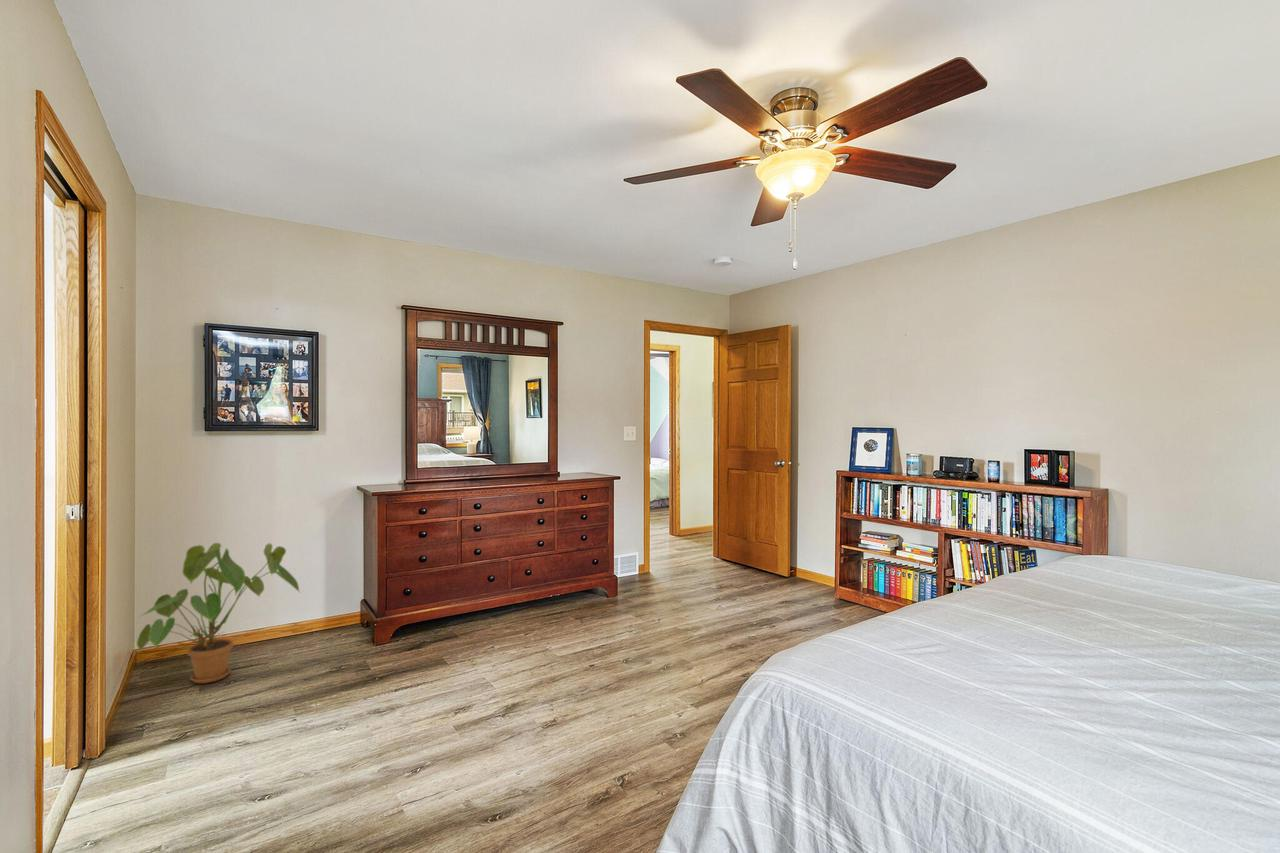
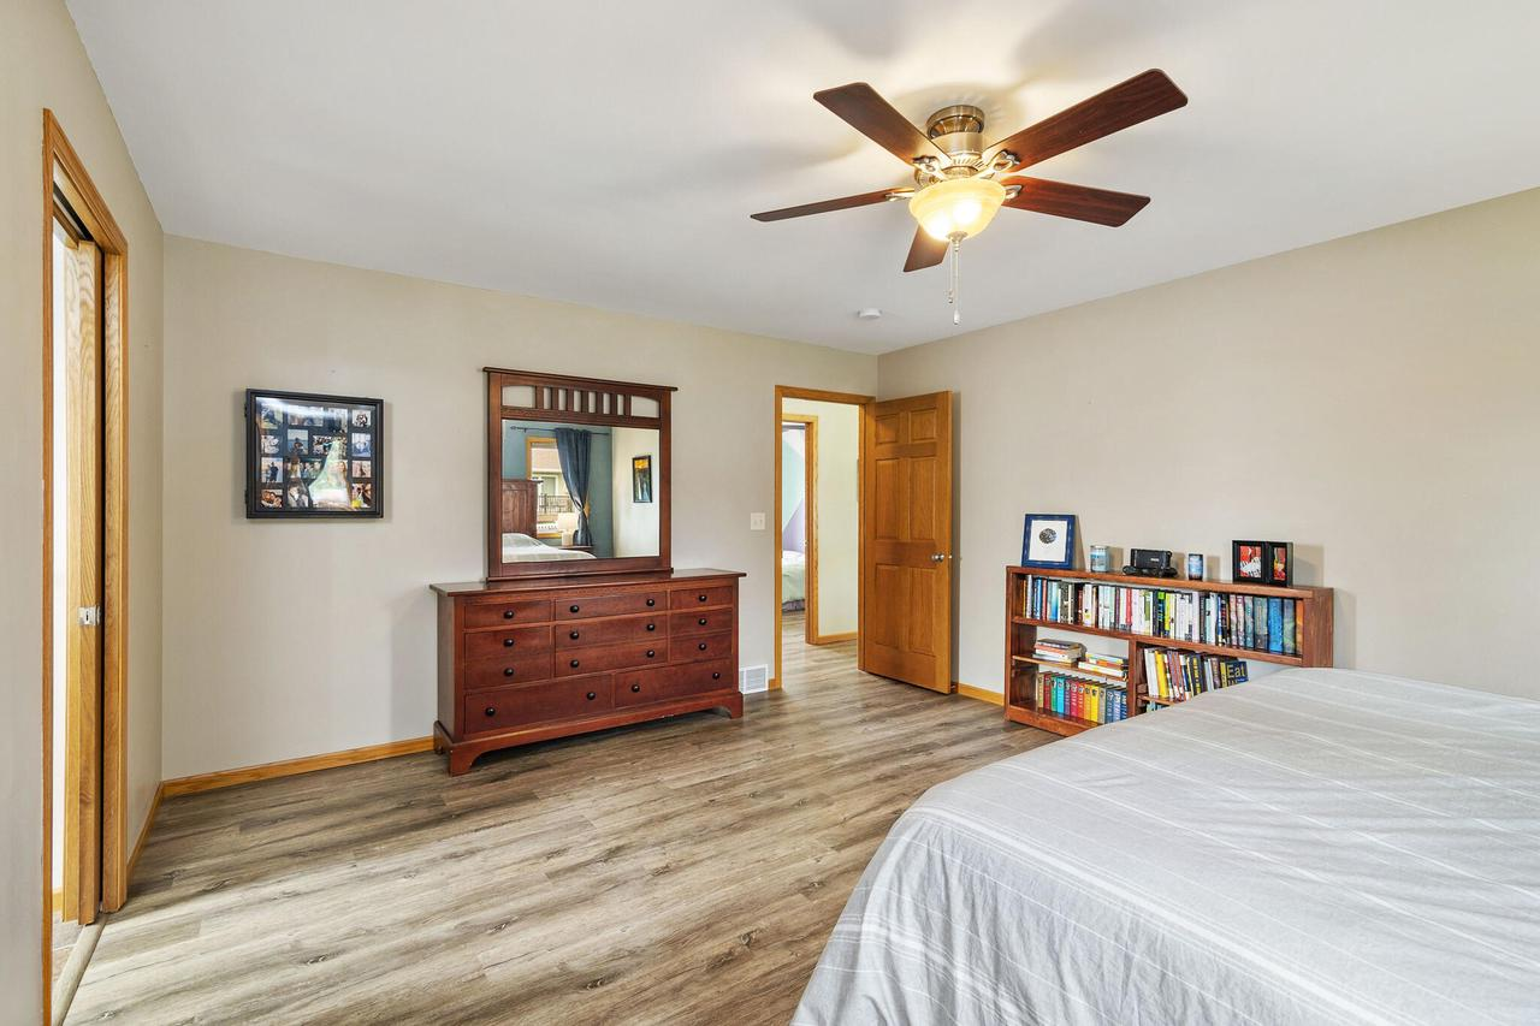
- house plant (222, 607)
